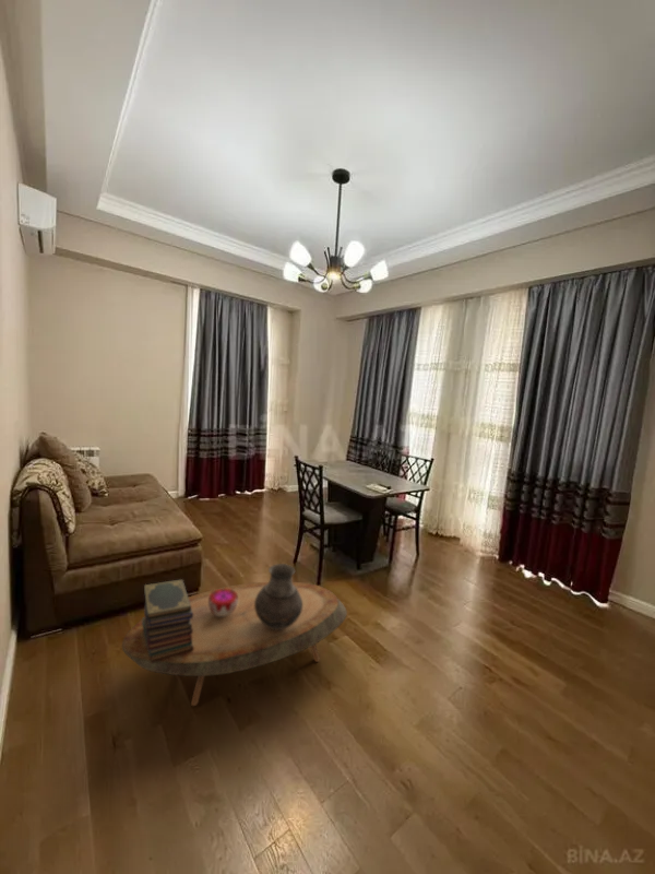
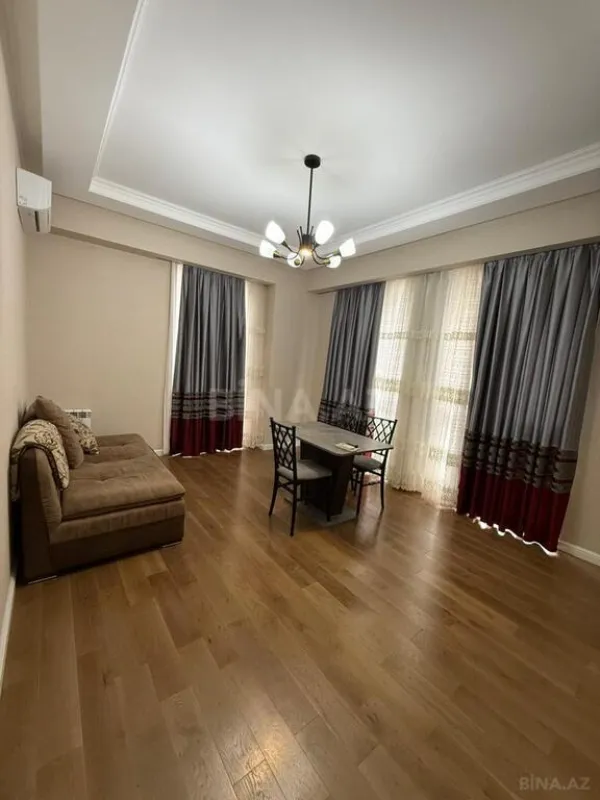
- book stack (166, 616)
- coffee table (247, 637)
- vase (279, 597)
- decorative bowl (223, 604)
